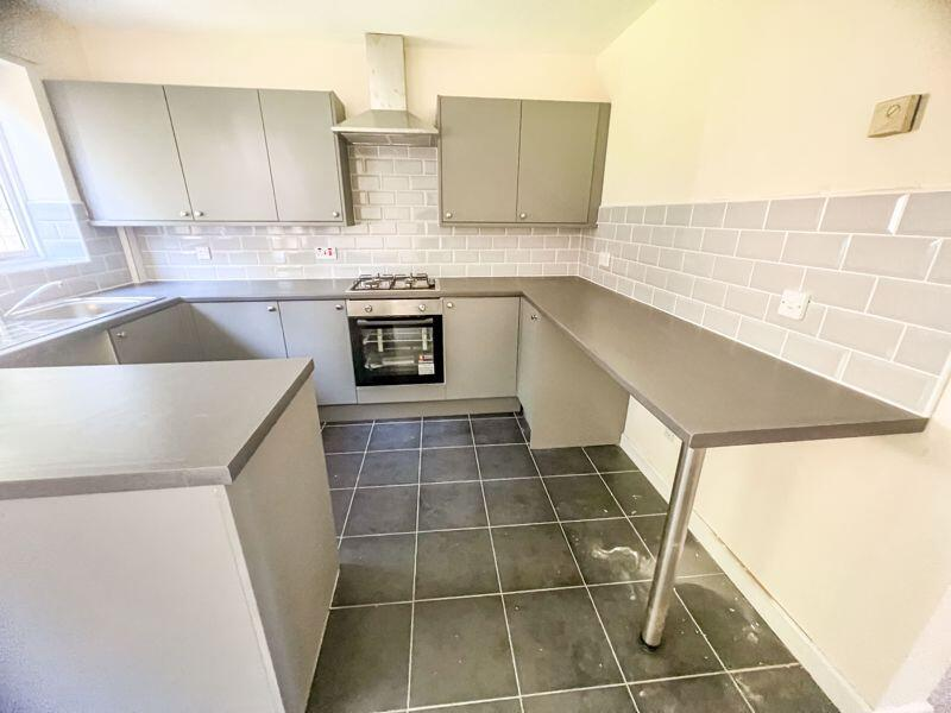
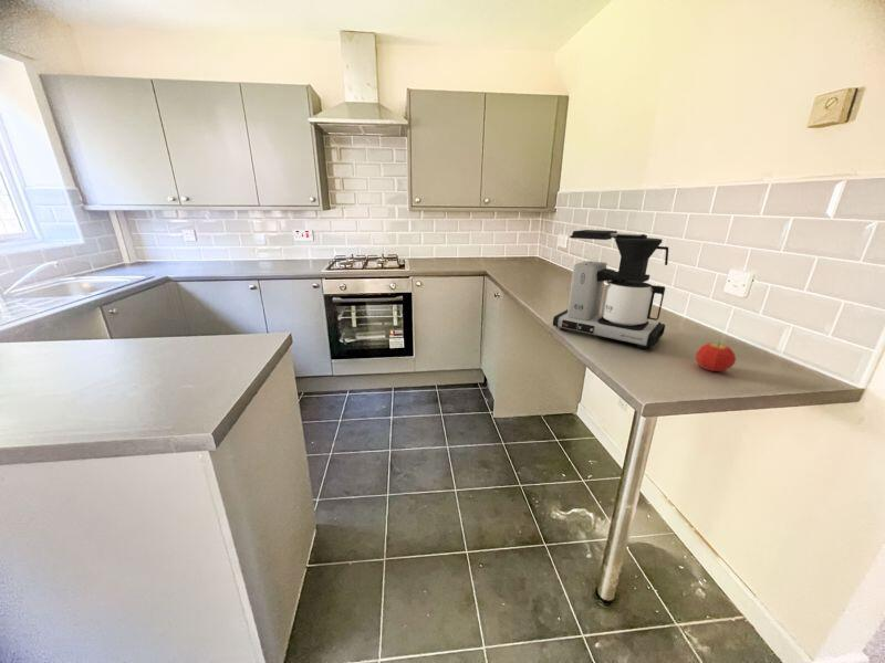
+ fruit (715, 355)
+ coffee maker (613, 285)
